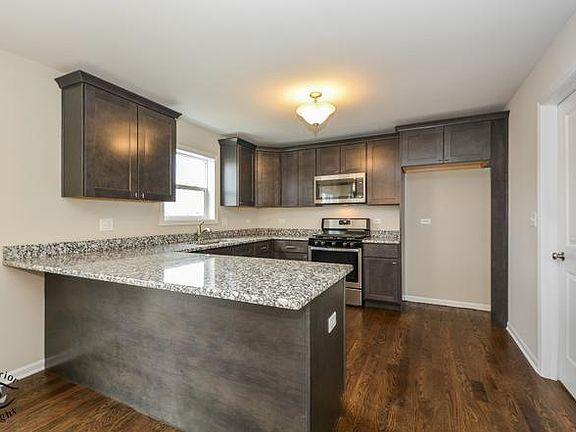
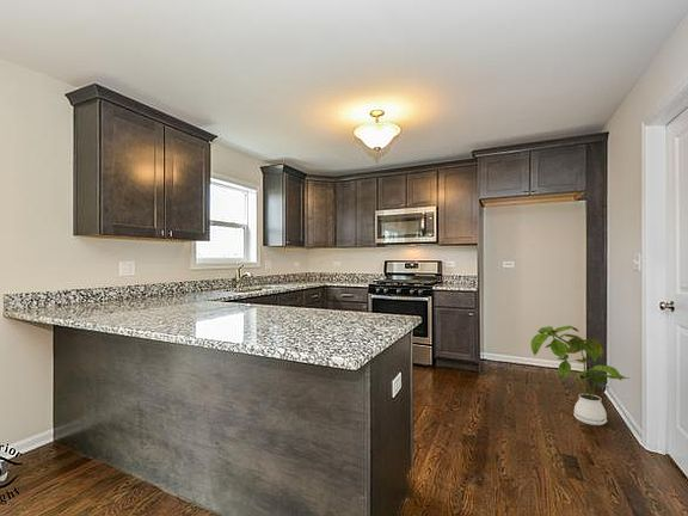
+ house plant (572, 373)
